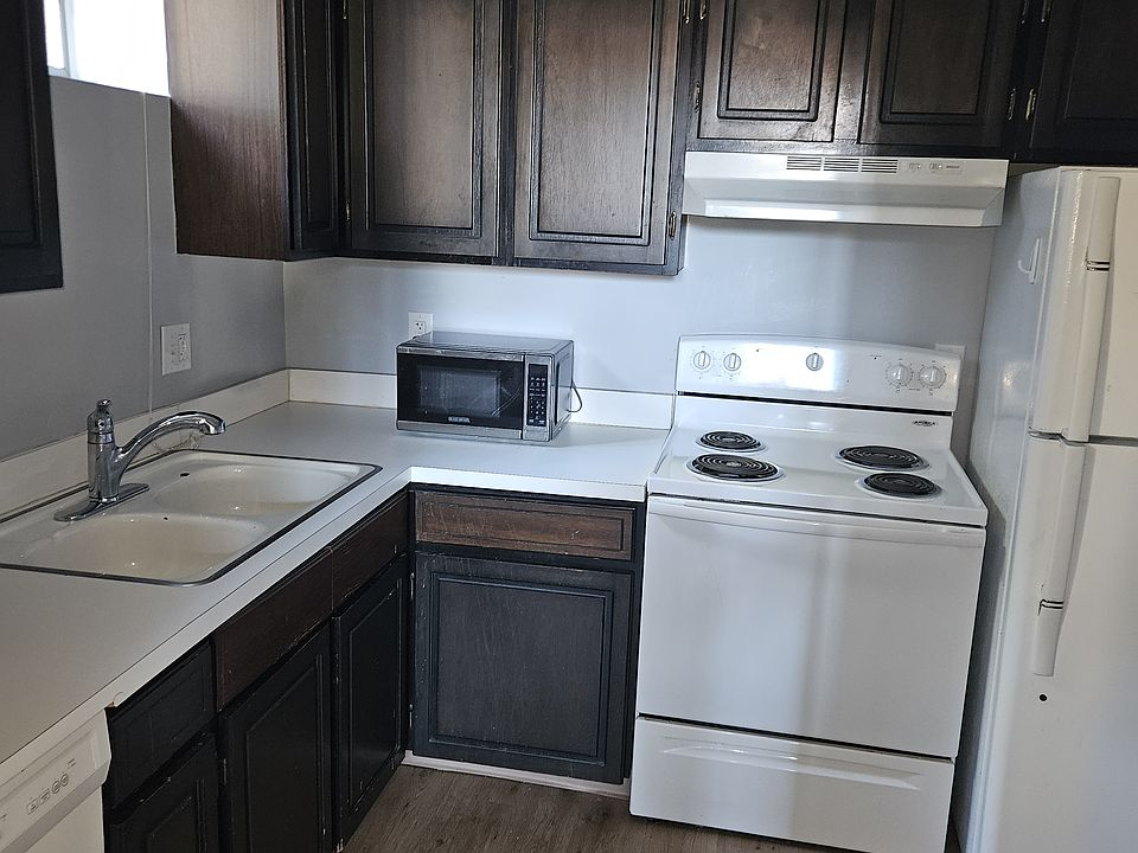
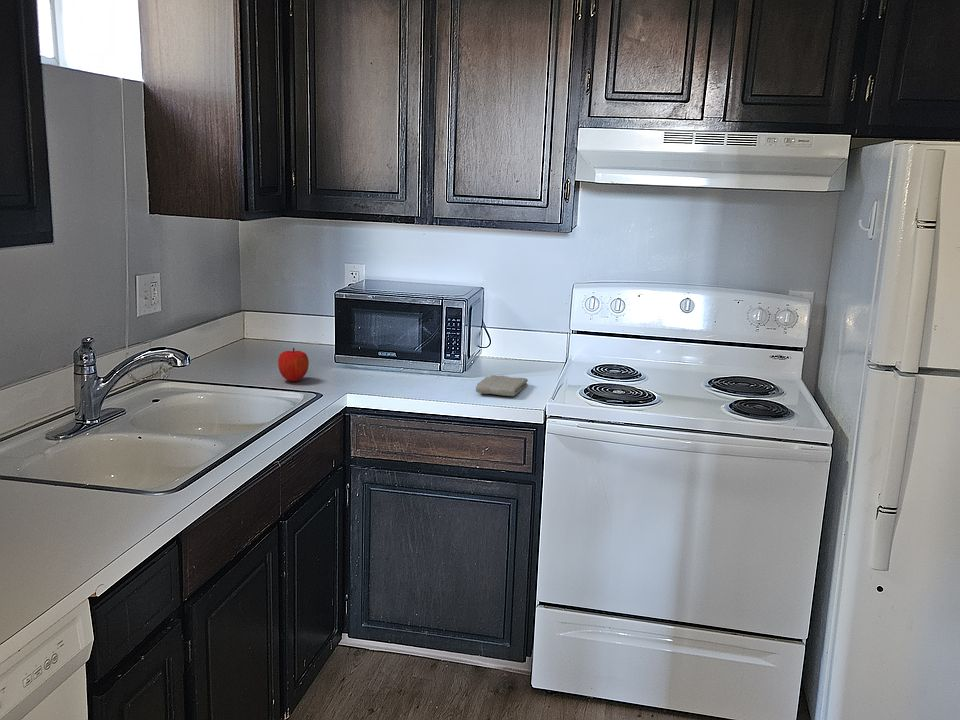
+ washcloth (502, 384)
+ fruit (293, 364)
